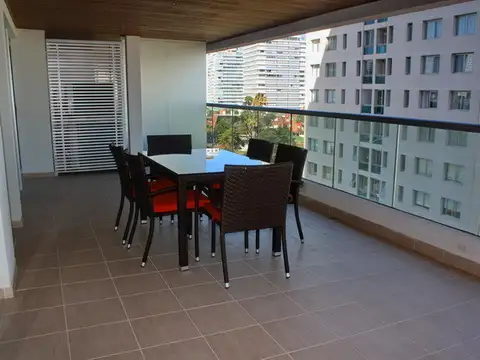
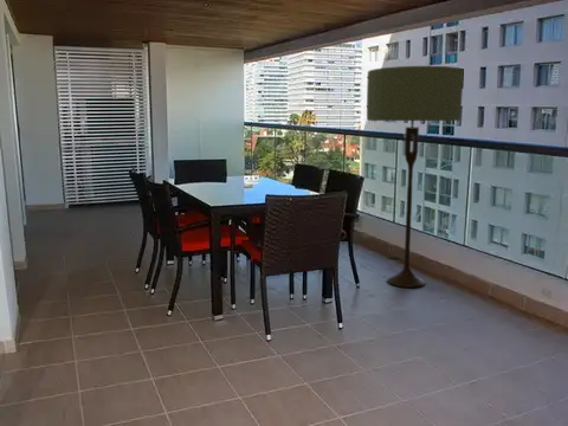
+ floor lamp (409, 179)
